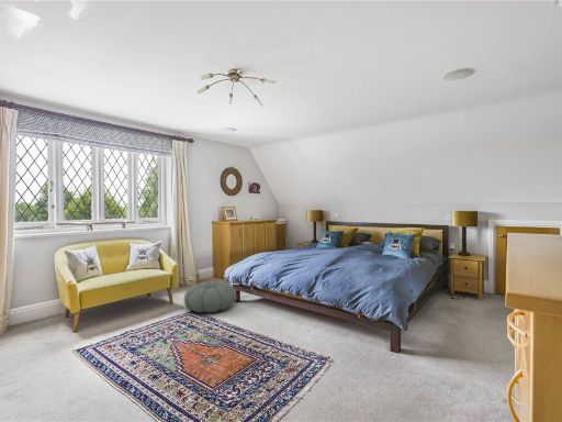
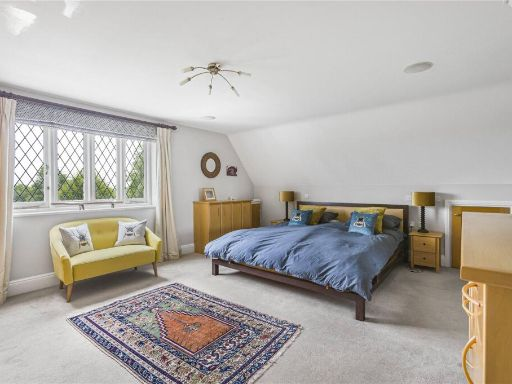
- pouf (210, 296)
